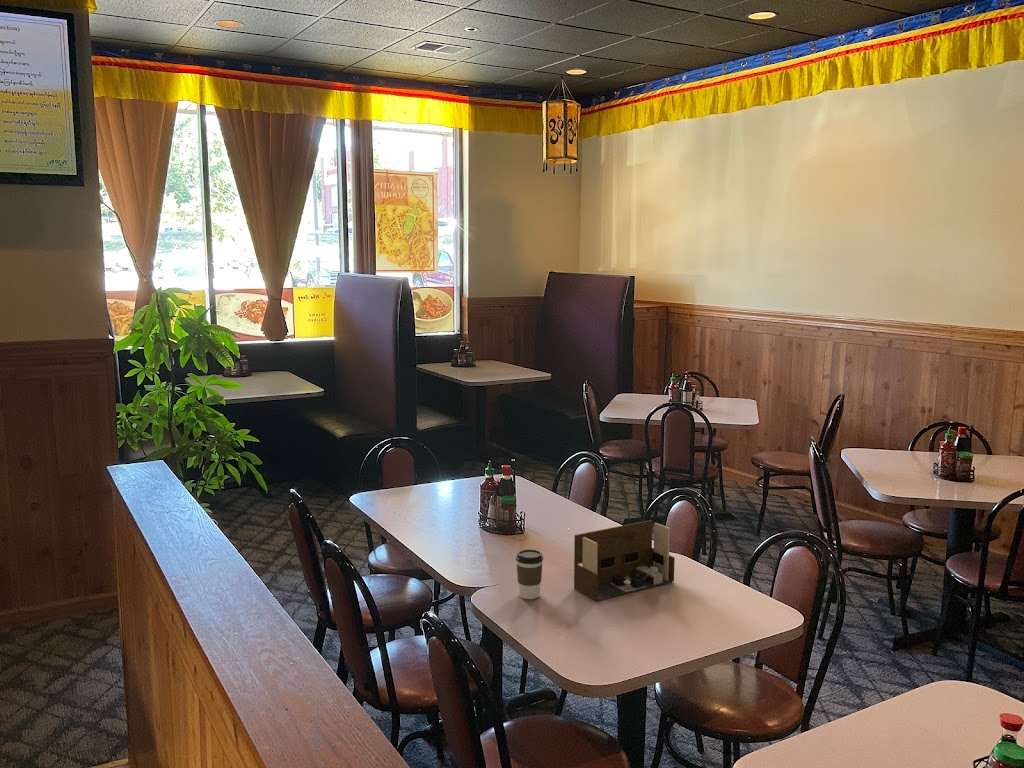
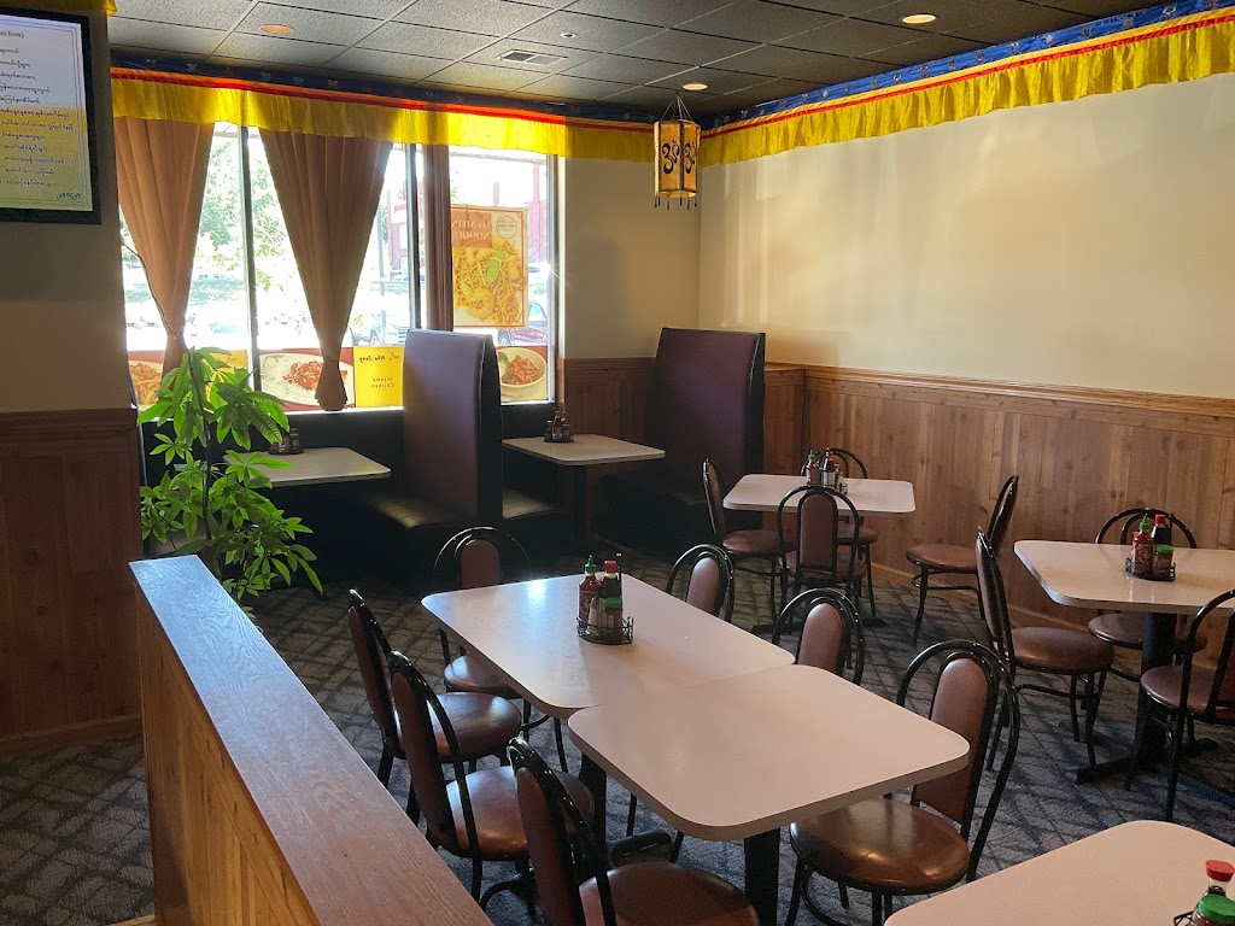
- coffee cup (529, 574)
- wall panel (624, 558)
